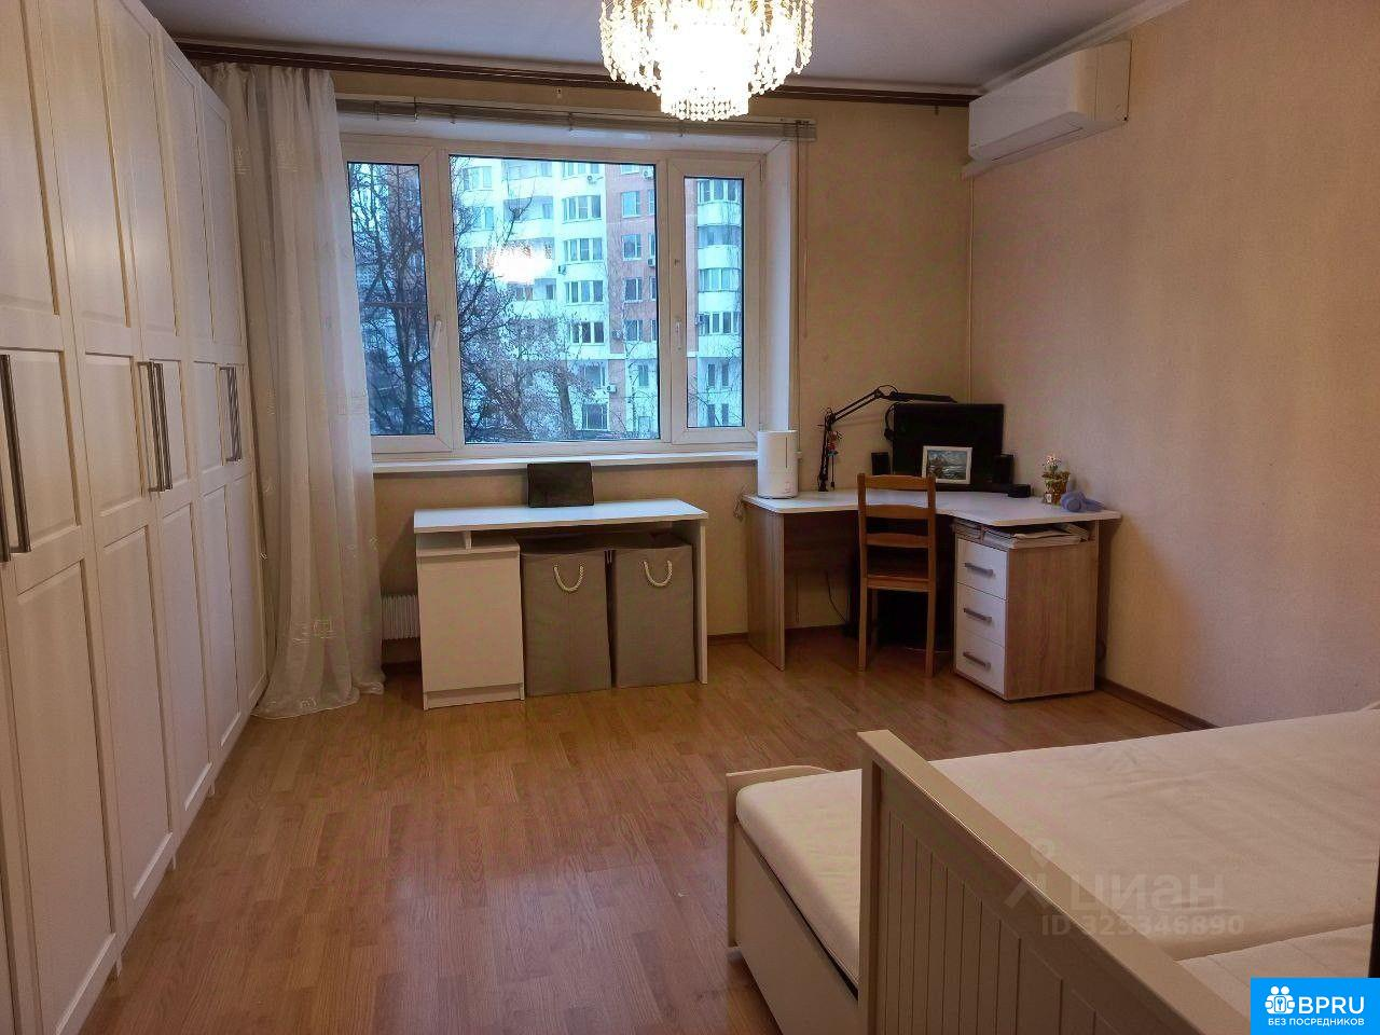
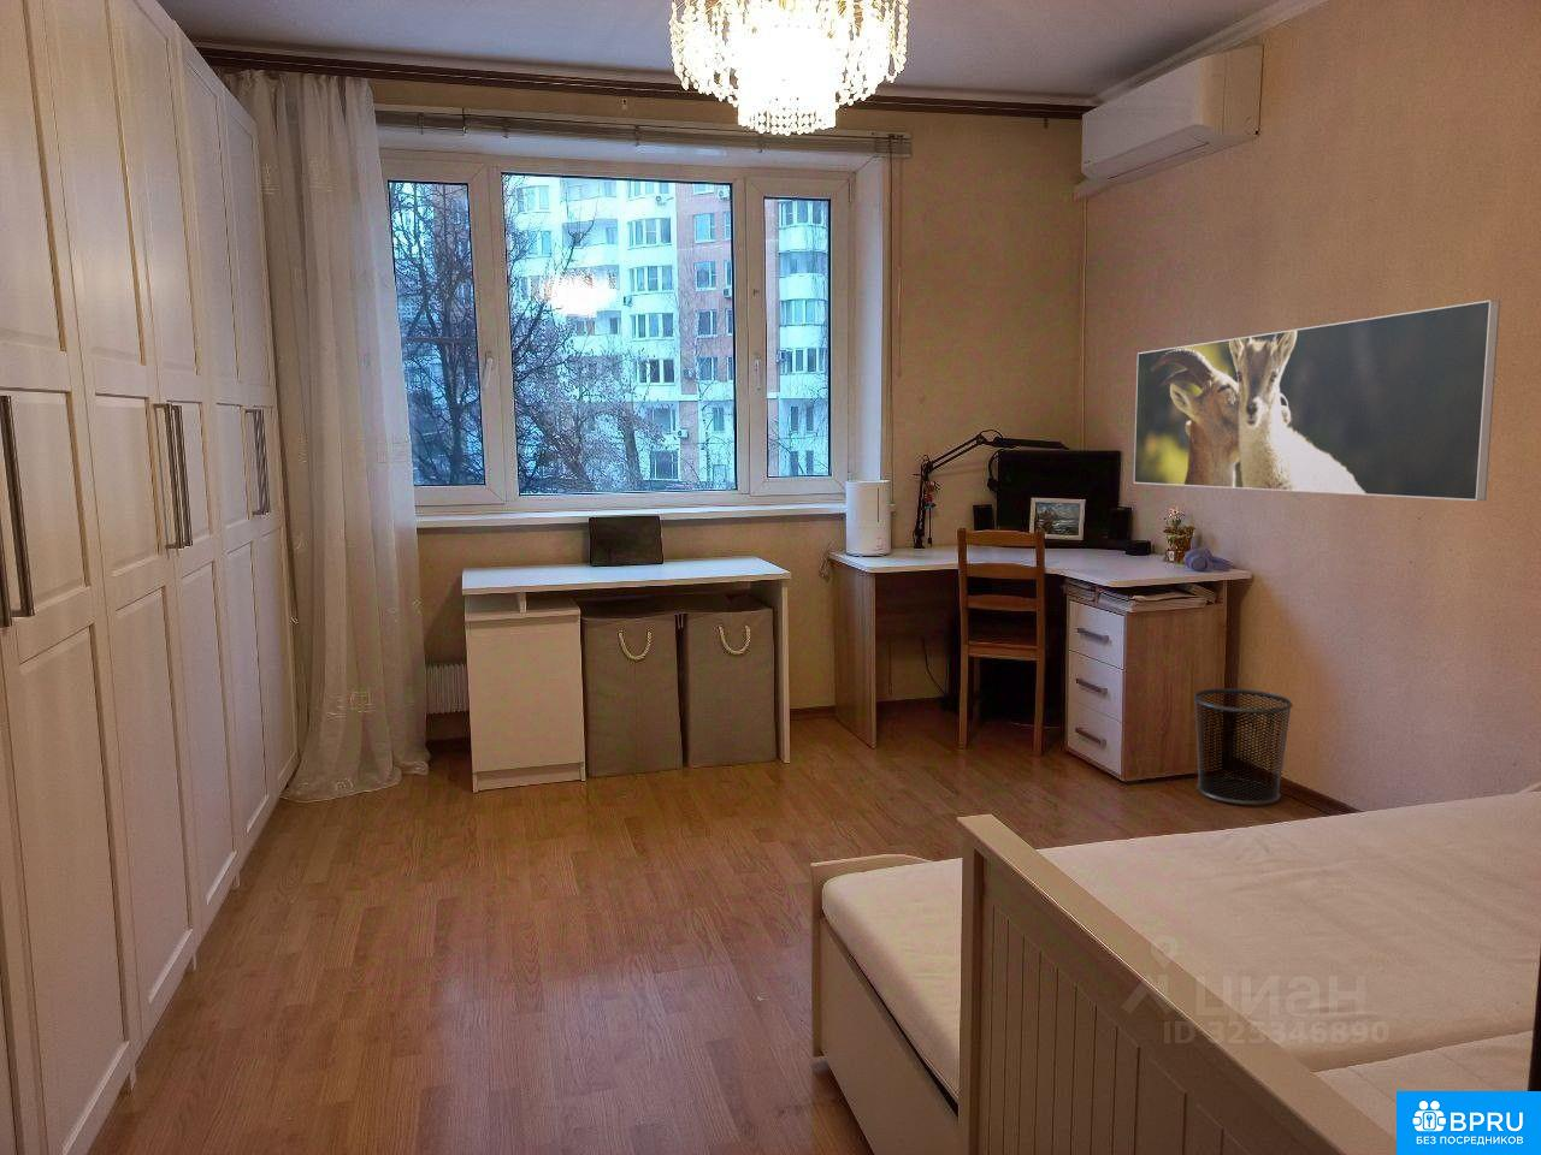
+ waste bin (1239, 746)
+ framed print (1276, 411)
